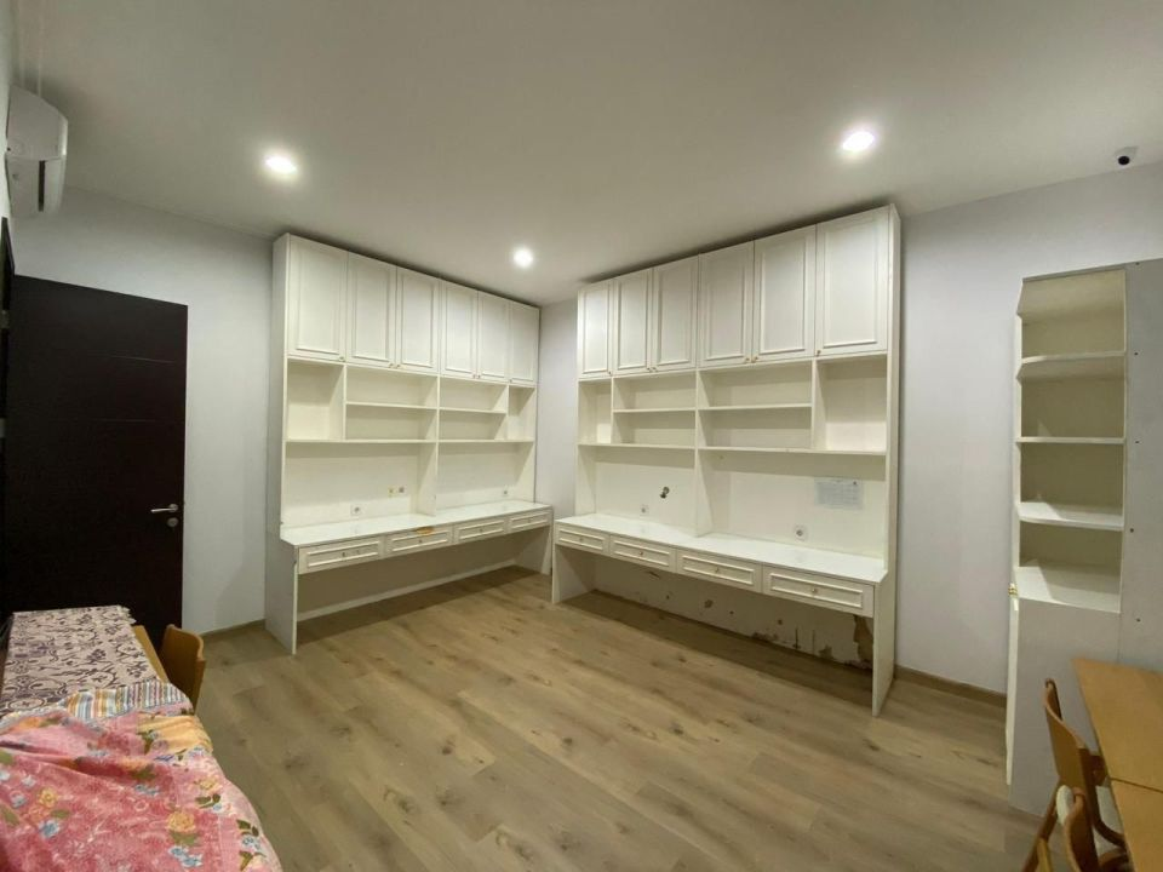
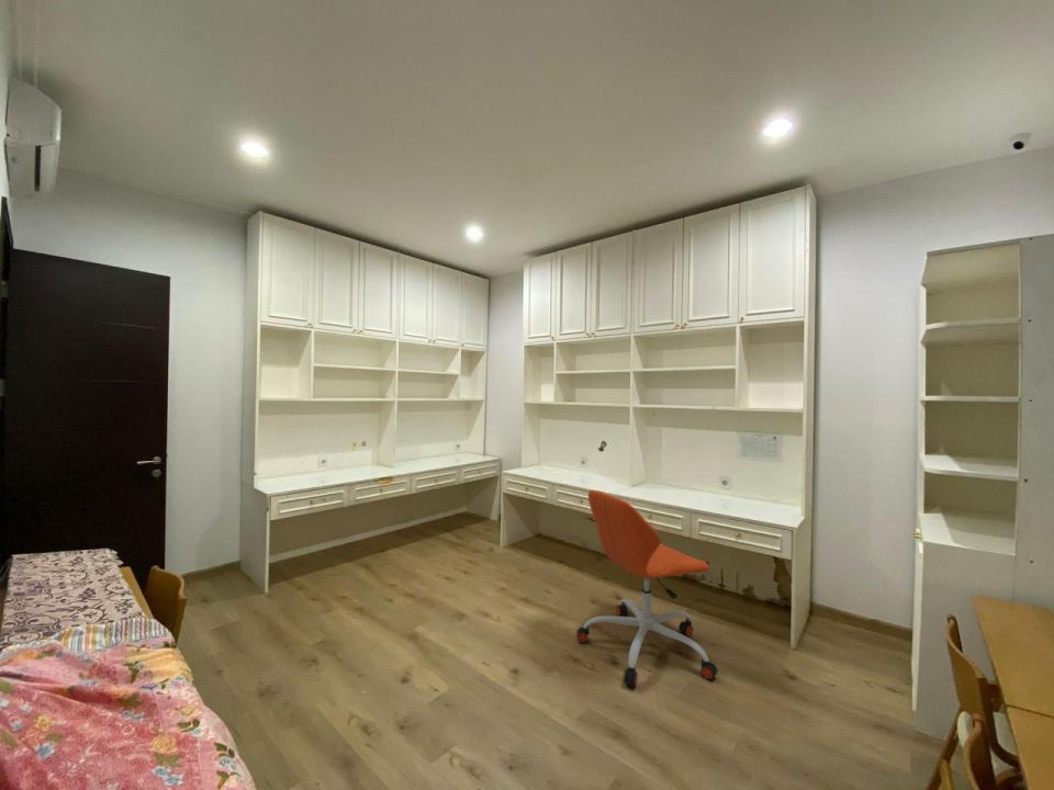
+ office chair (643, 568)
